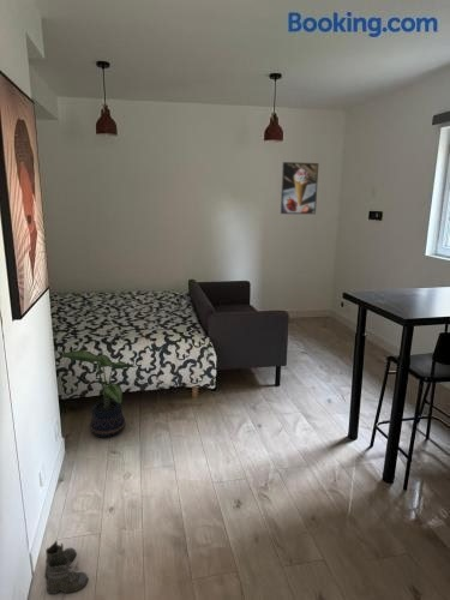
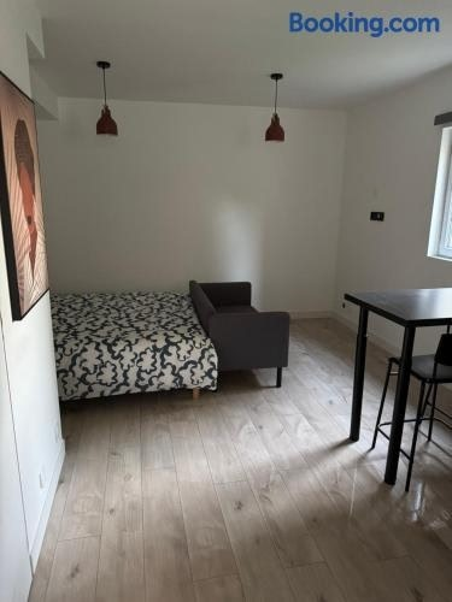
- potted plant (102, 386)
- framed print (299, 188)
- boots (64, 564)
